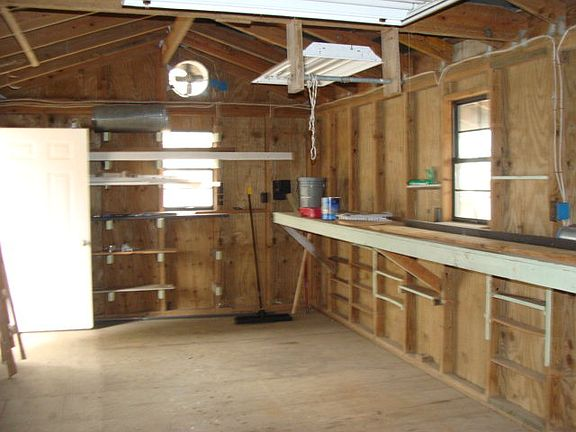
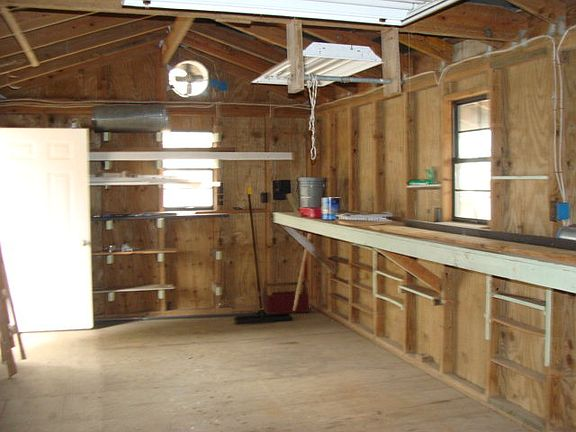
+ toolbox (285, 295)
